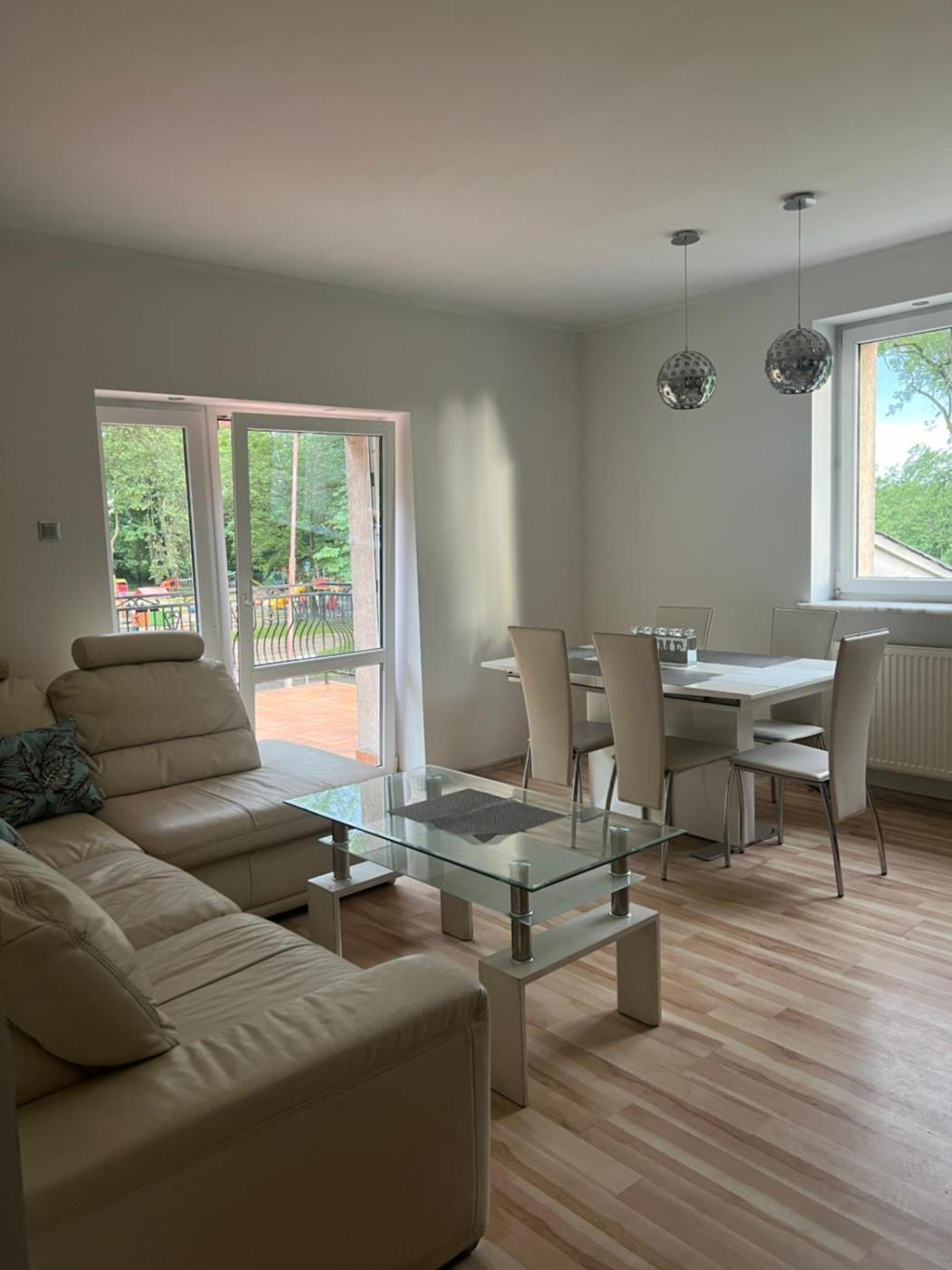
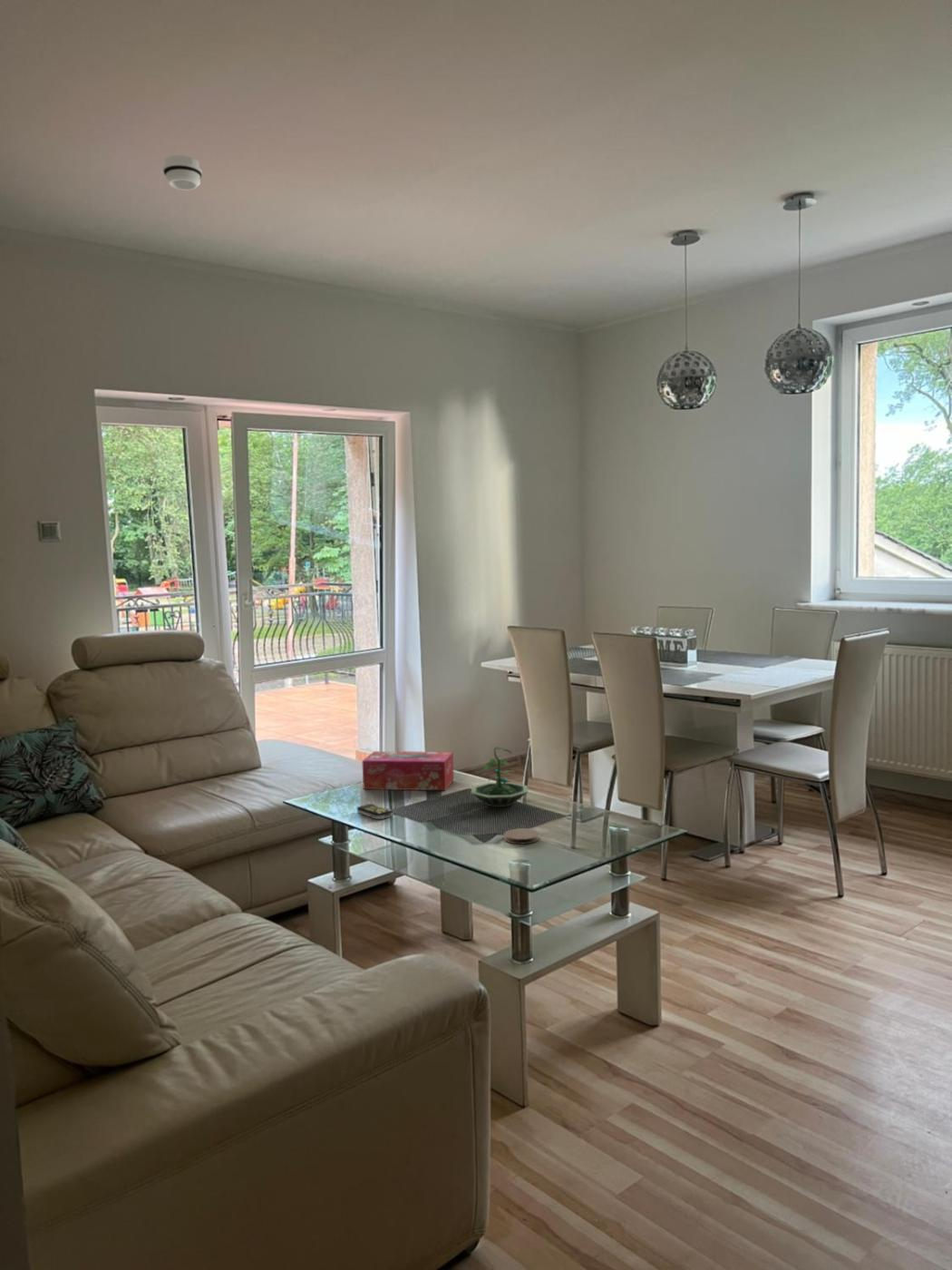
+ remote control (374, 811)
+ tissue box (408, 770)
+ coaster (521, 835)
+ smoke detector (182, 173)
+ terrarium (498, 758)
